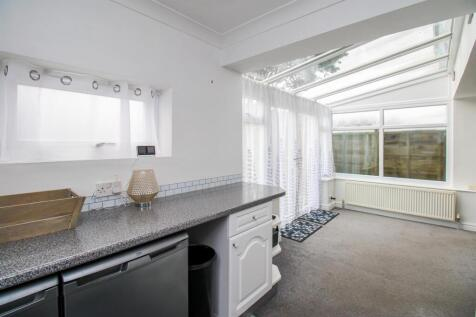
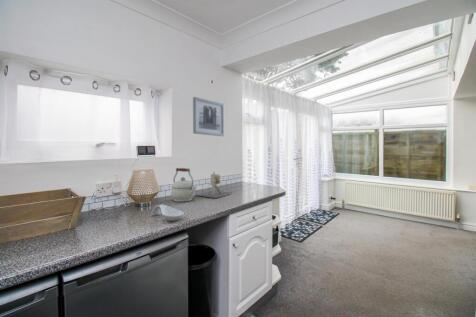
+ wall art (209, 117)
+ architectural model (215, 182)
+ spoon rest (166, 212)
+ kettle (184, 184)
